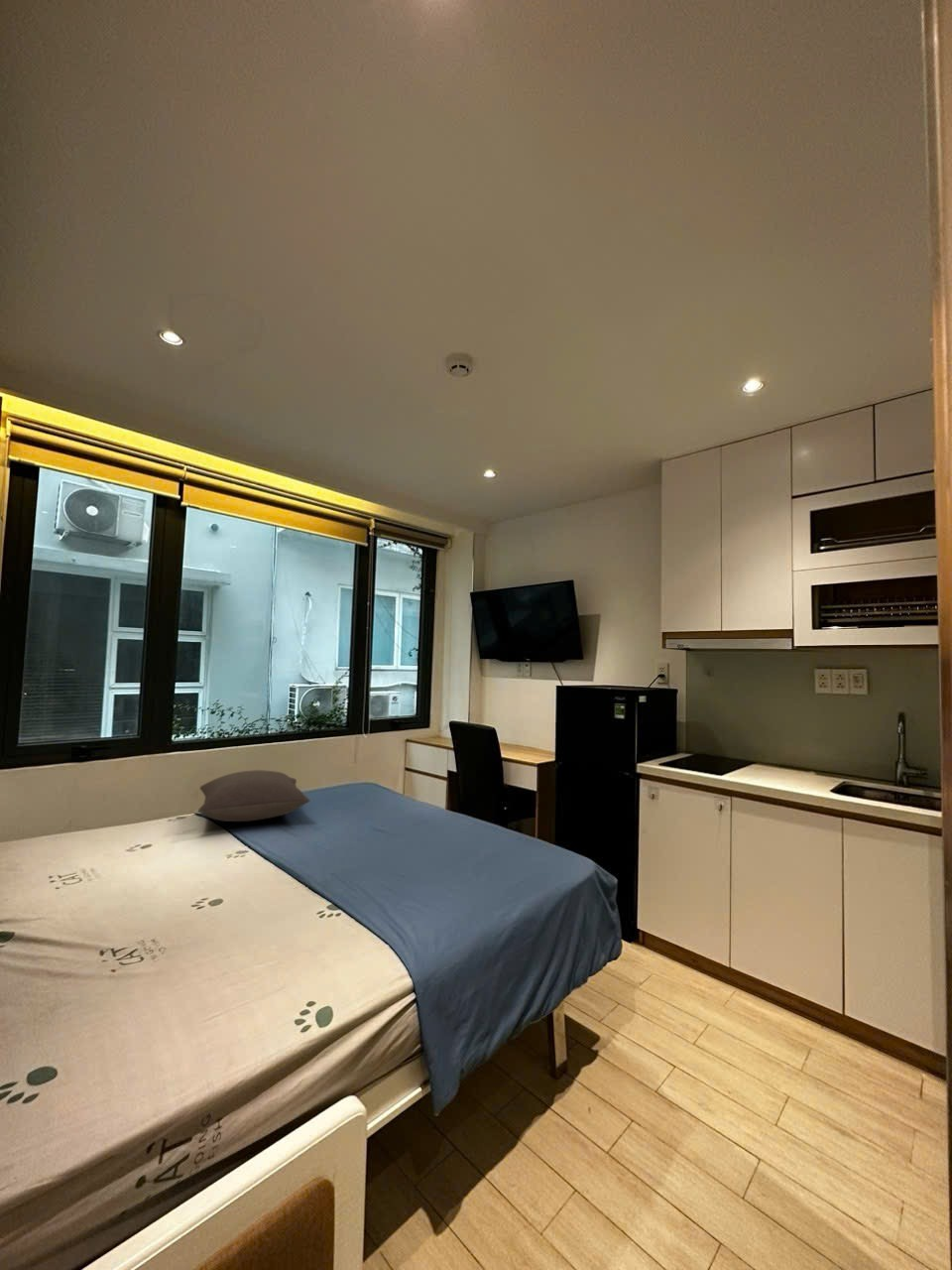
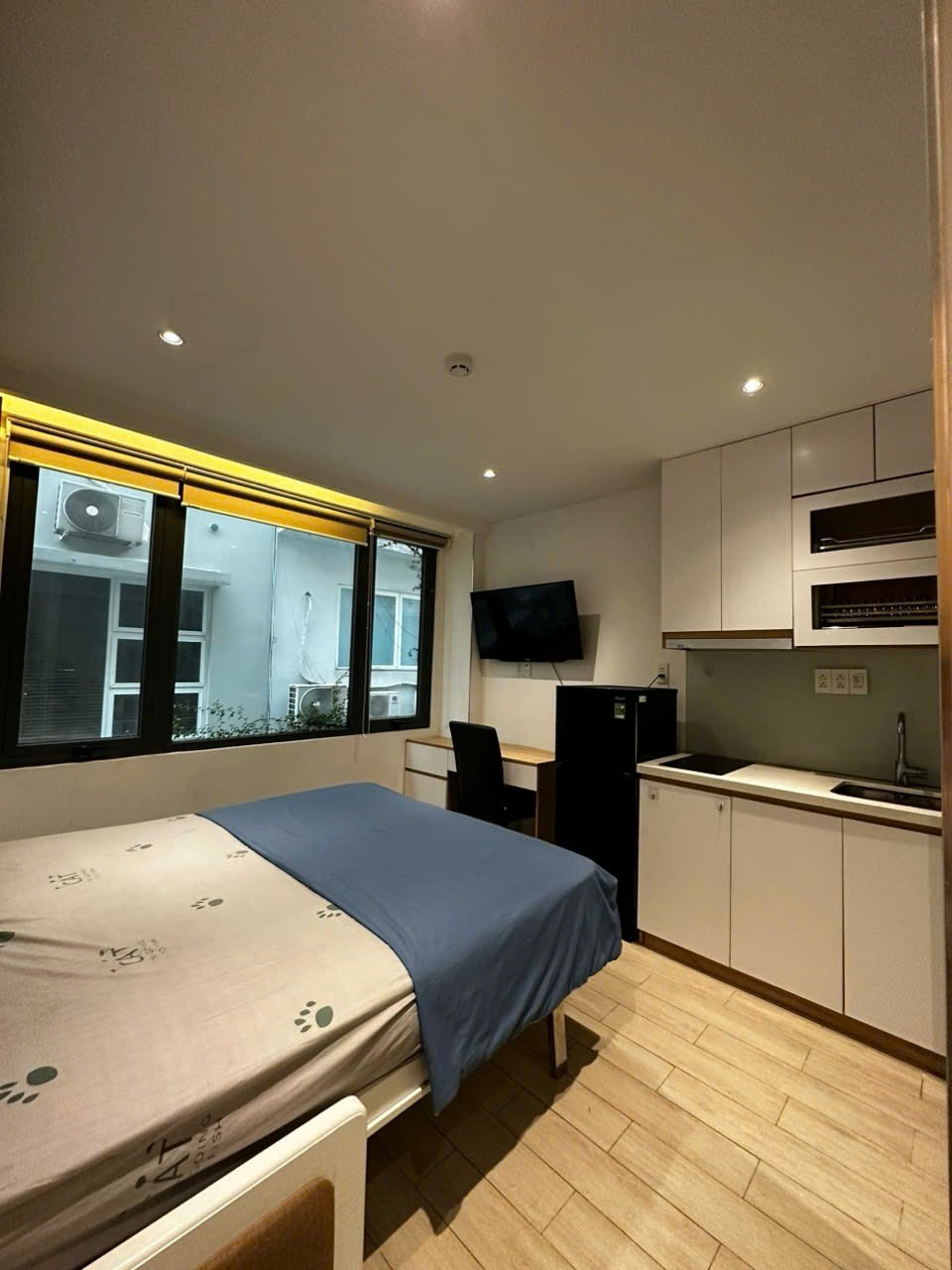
- pillow (253, 795)
